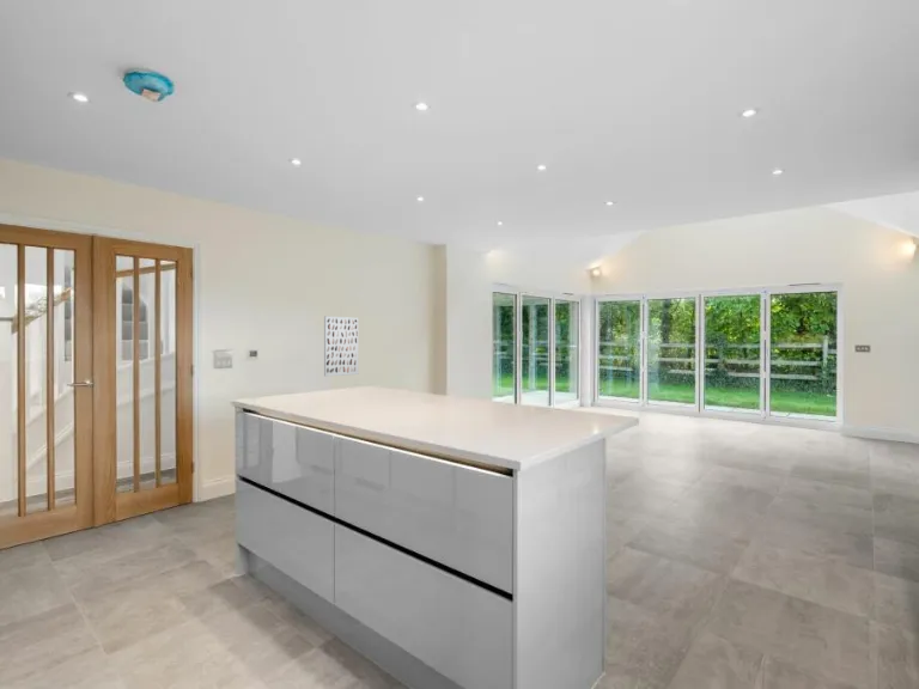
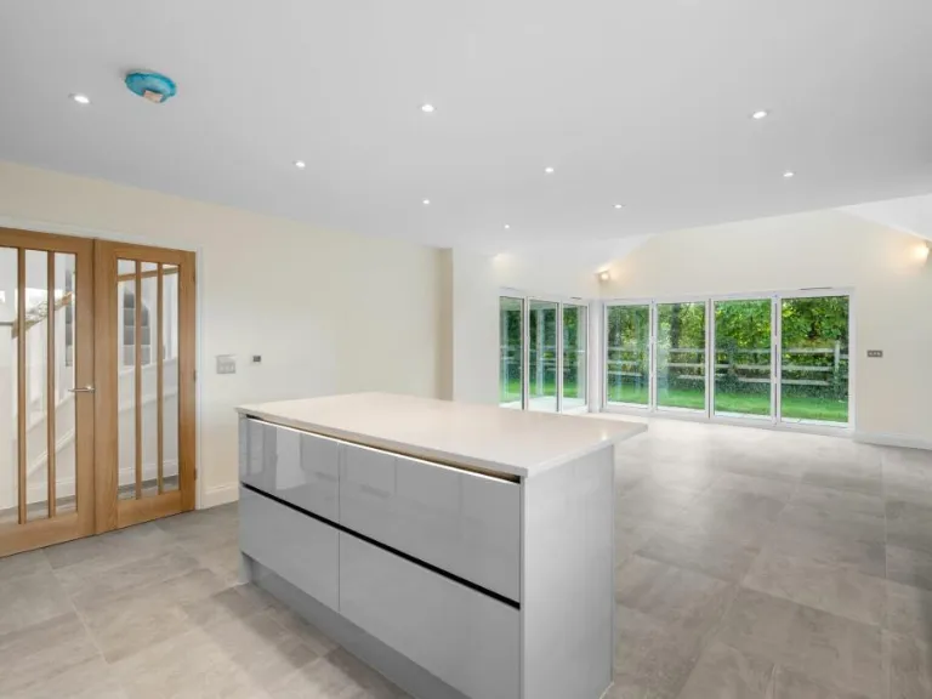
- wall art (341, 346)
